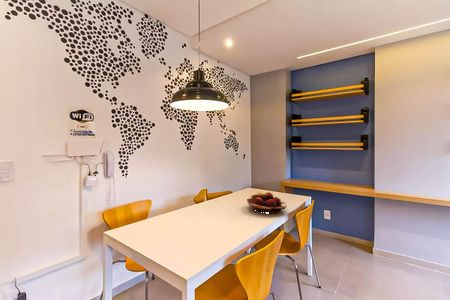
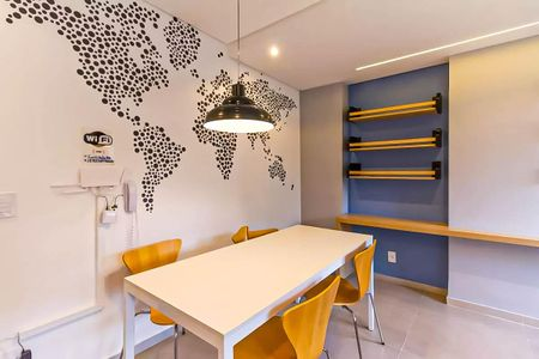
- fruit basket (265, 201)
